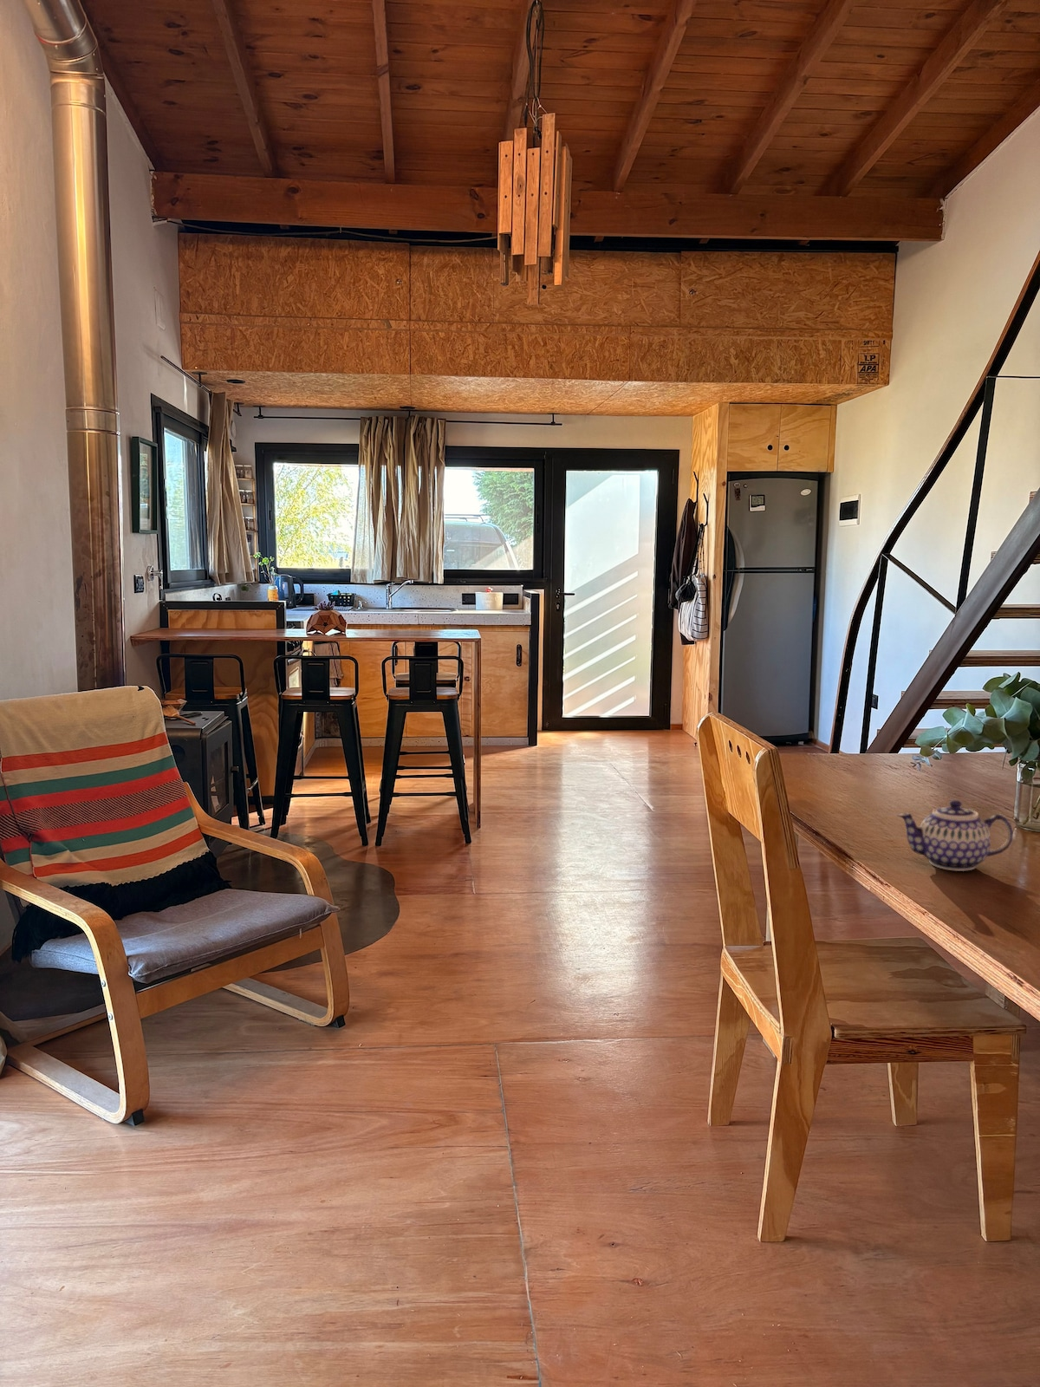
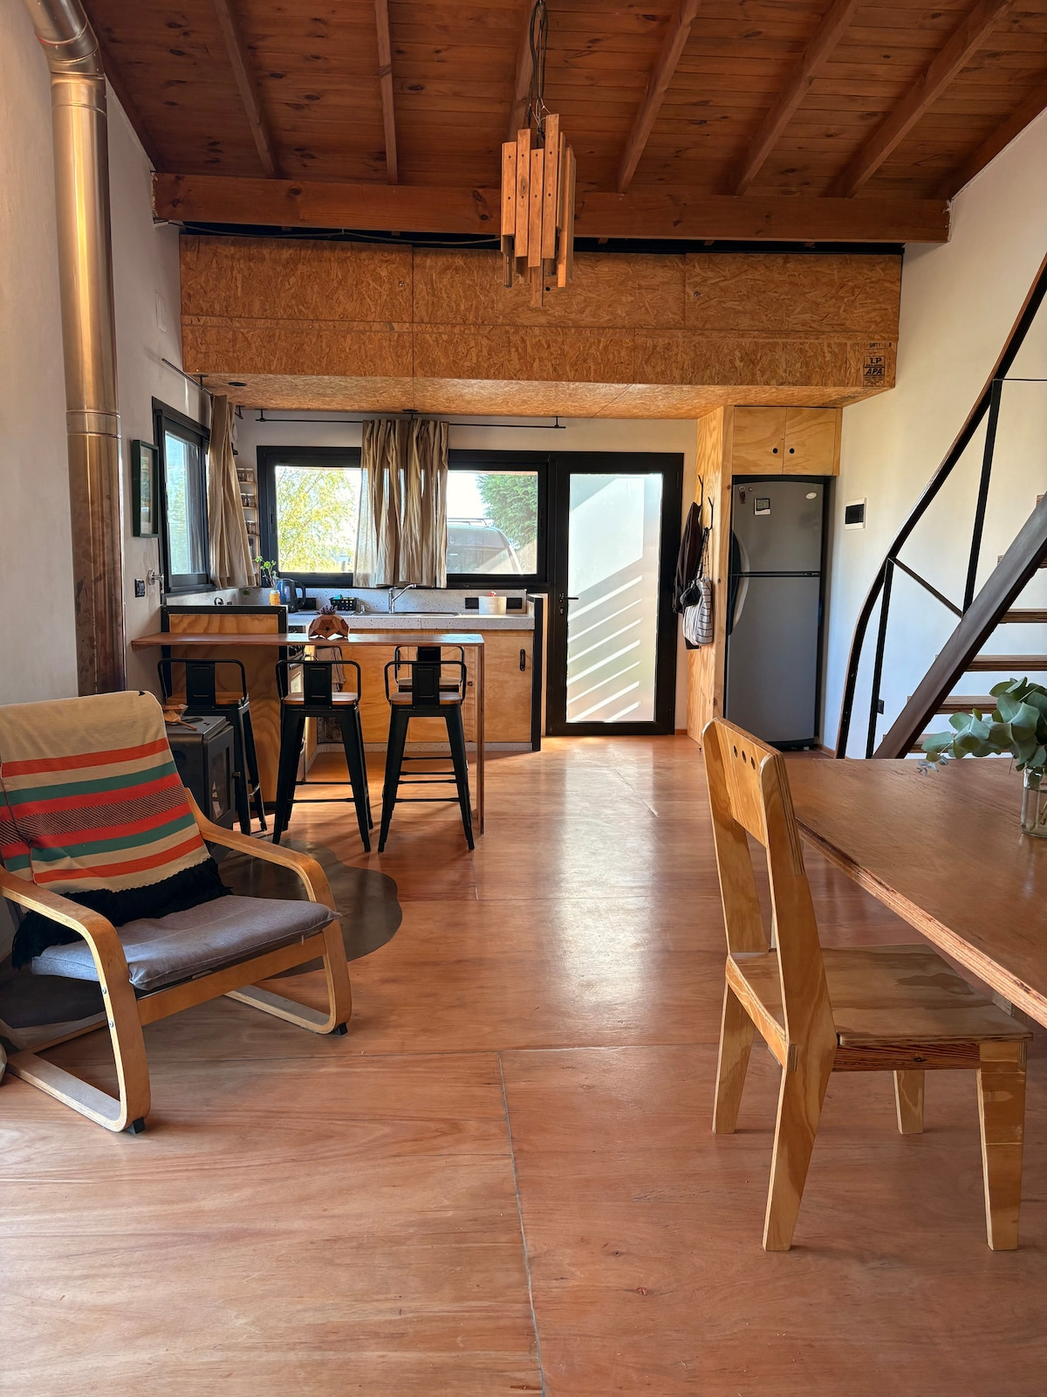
- teapot (954, 832)
